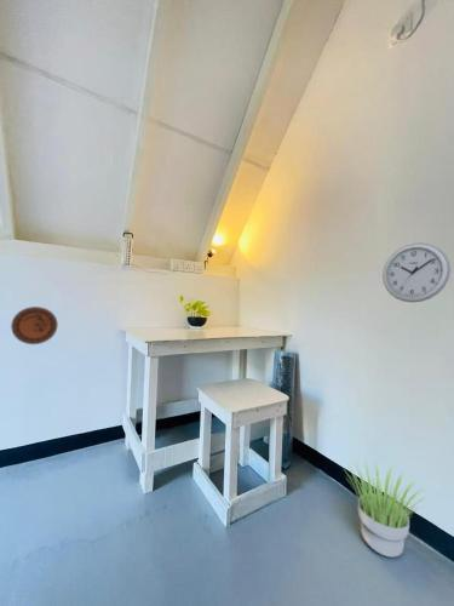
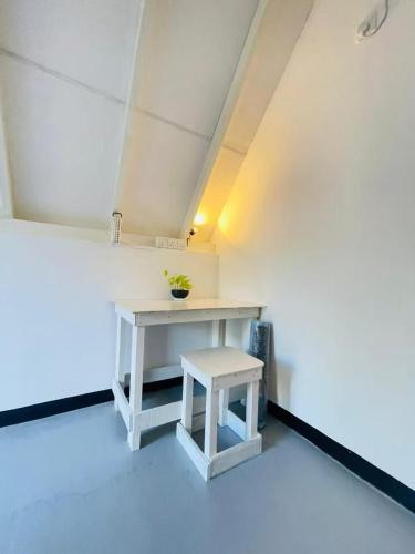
- wall clock (412, 273)
- potted plant (381, 510)
- decorative plate (35, 325)
